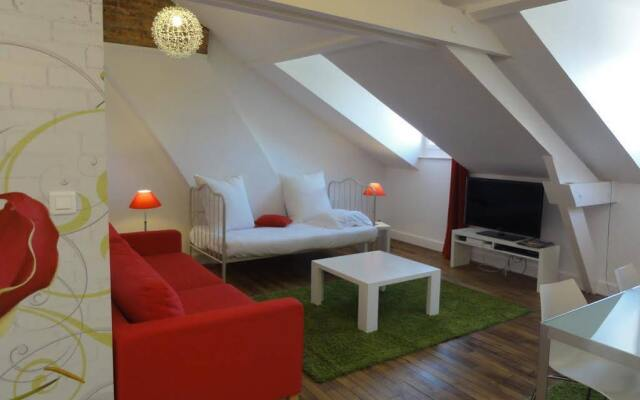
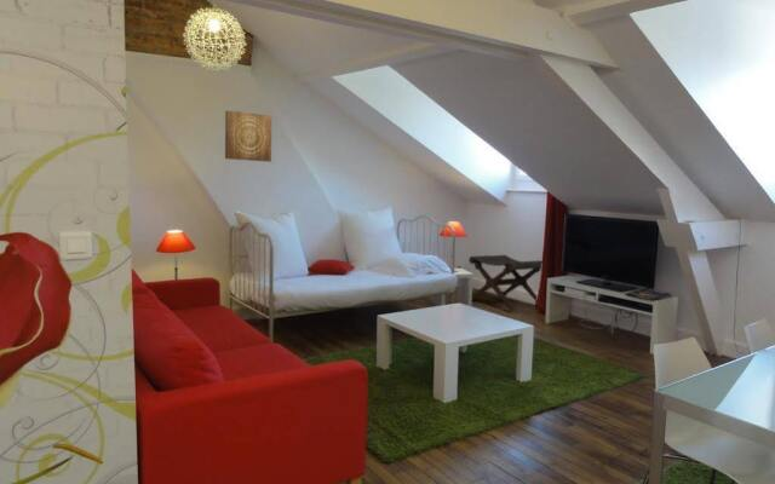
+ footstool (506, 281)
+ wall art (248, 137)
